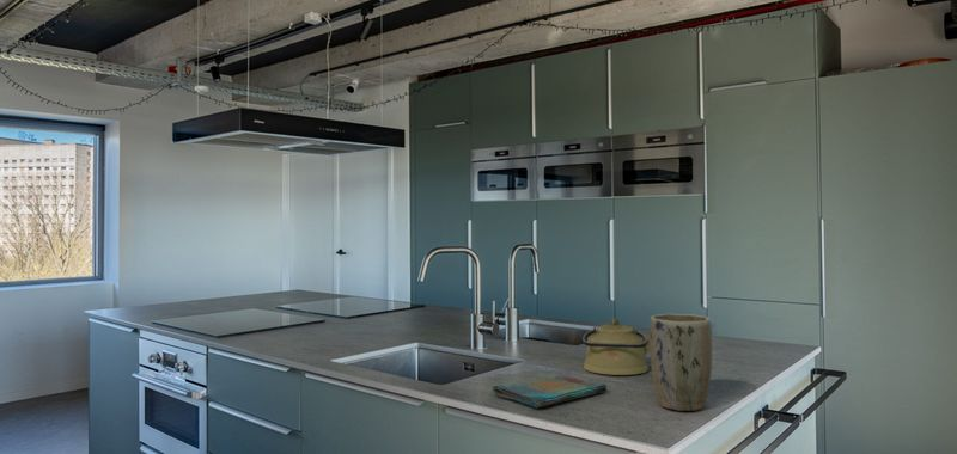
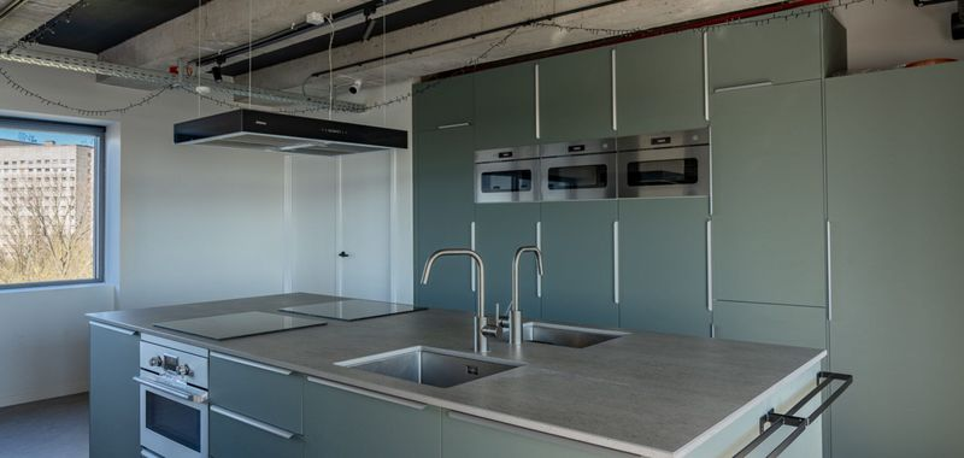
- plant pot (681, 361)
- dish towel (549, 388)
- kettle (622, 343)
